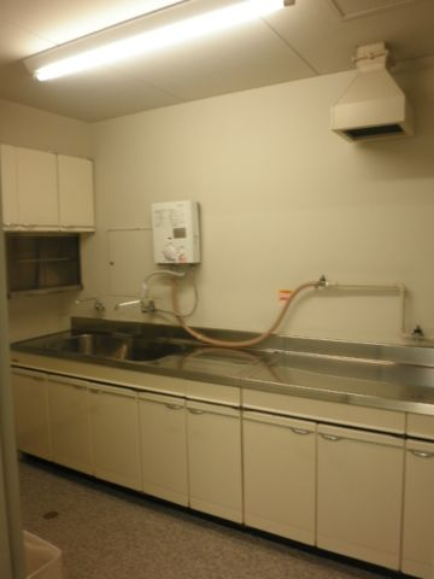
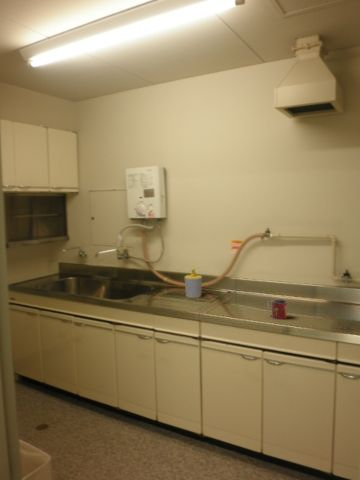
+ mug (276, 308)
+ soap bottle (193, 282)
